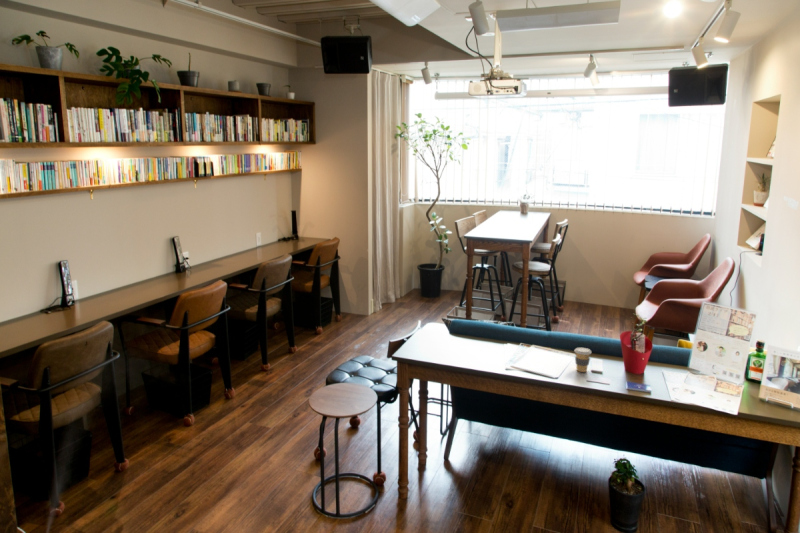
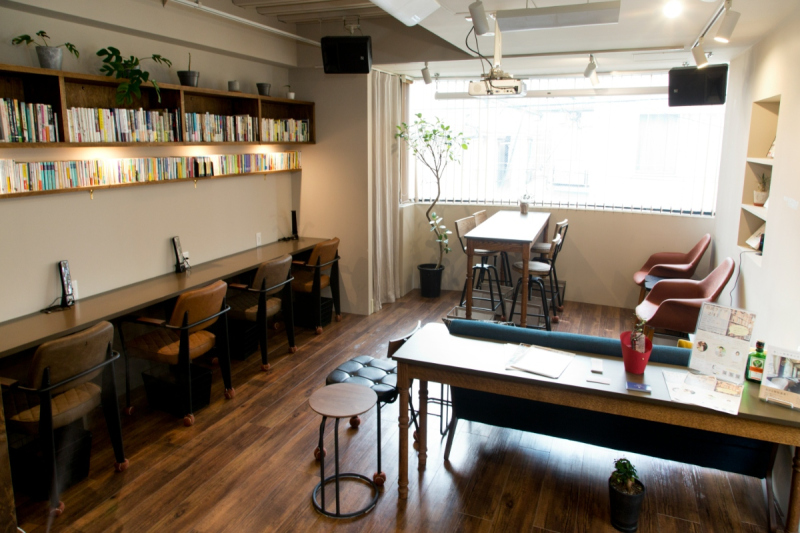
- coffee cup (582, 360)
